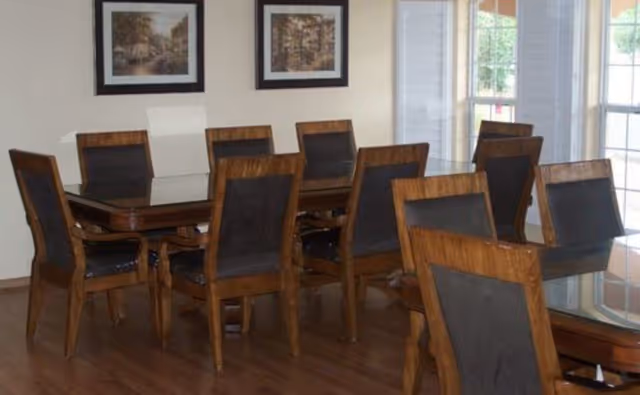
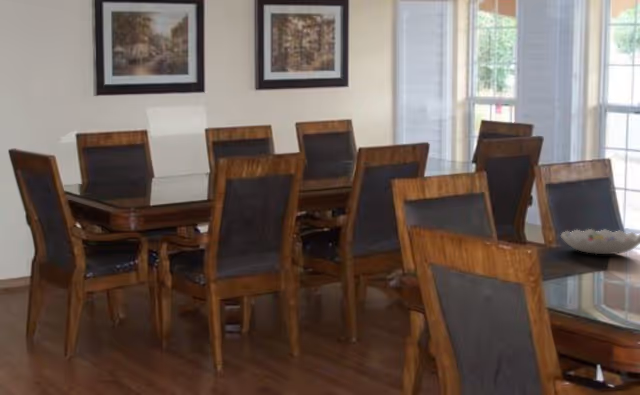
+ decorative bowl (601, 243)
